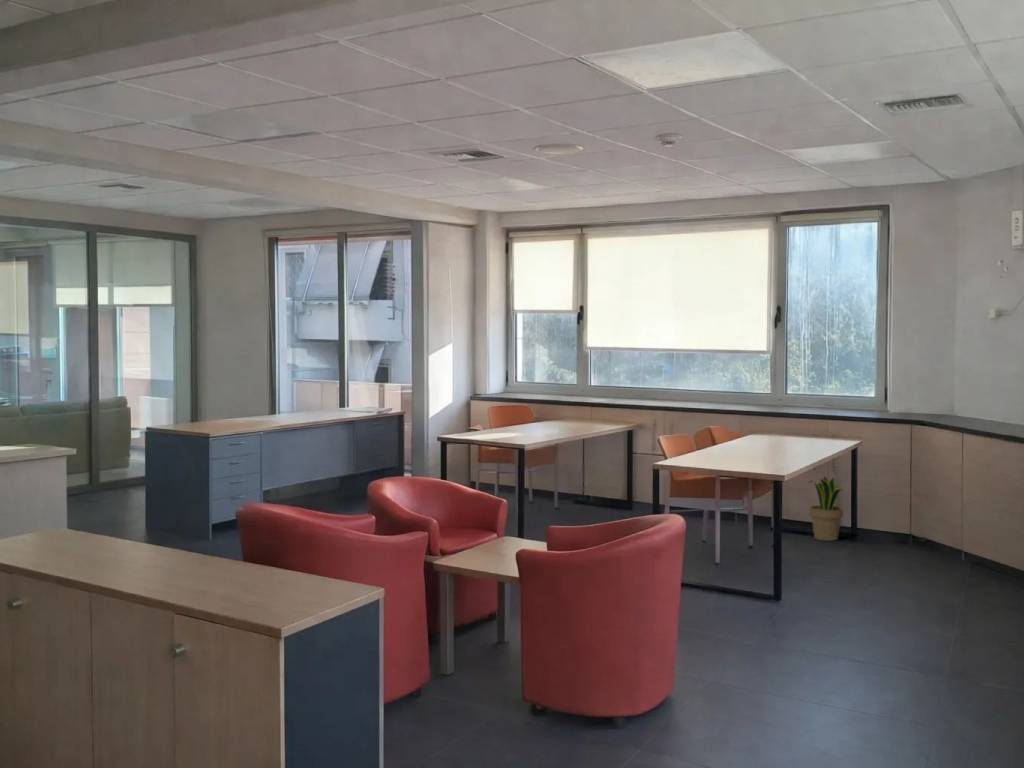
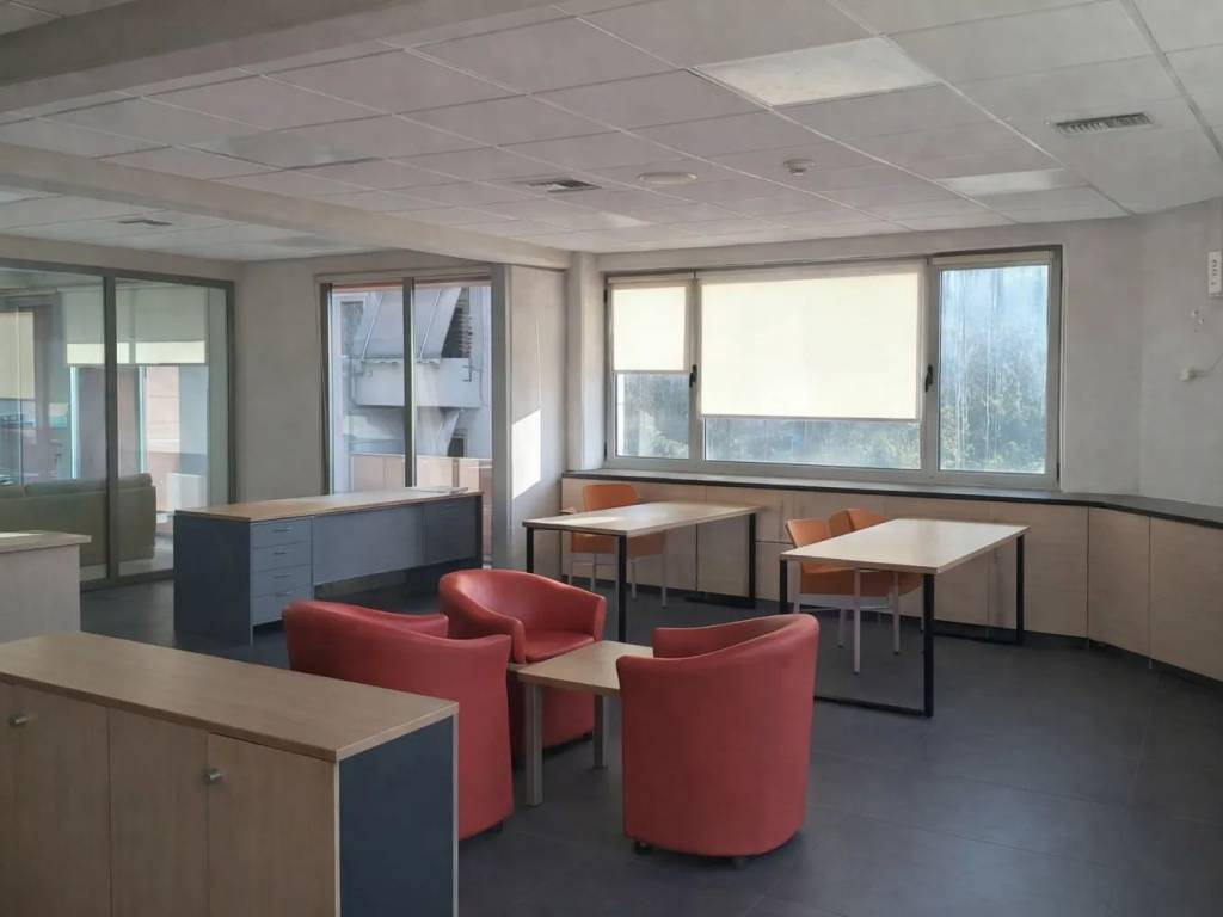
- potted plant (827, 507)
